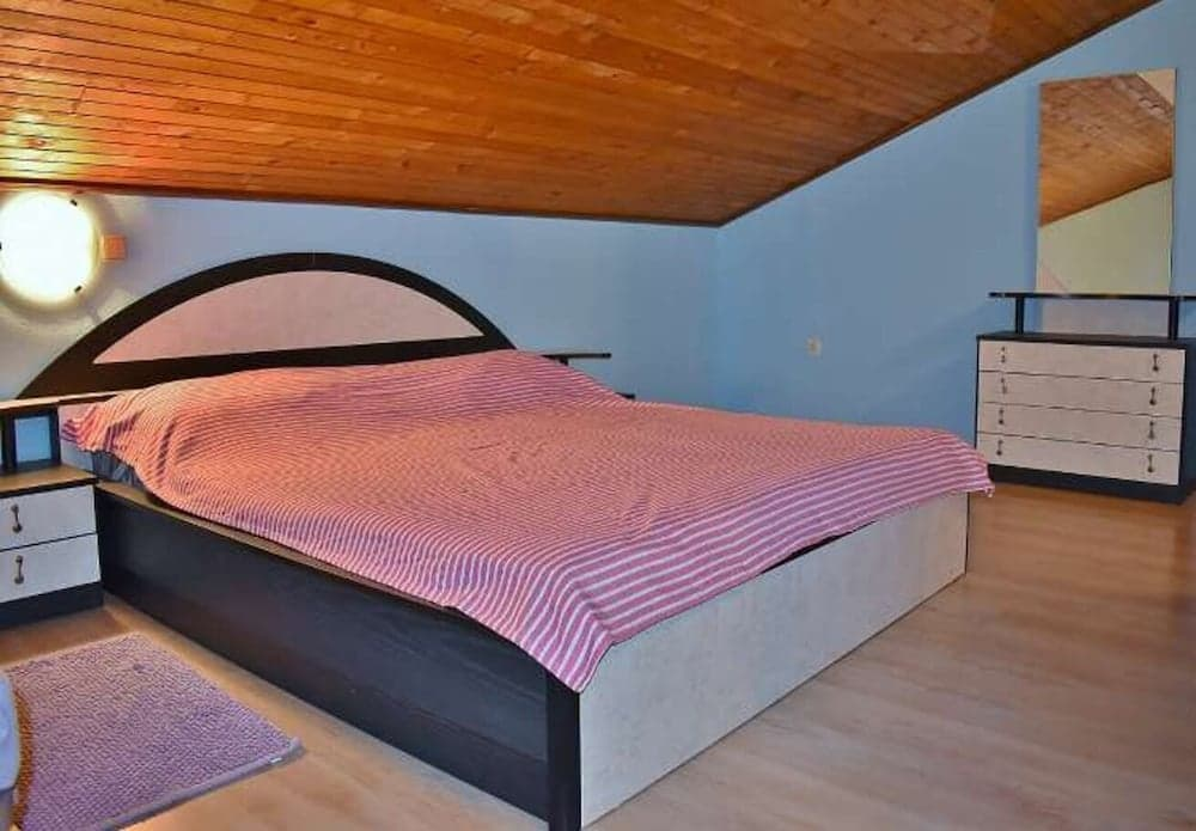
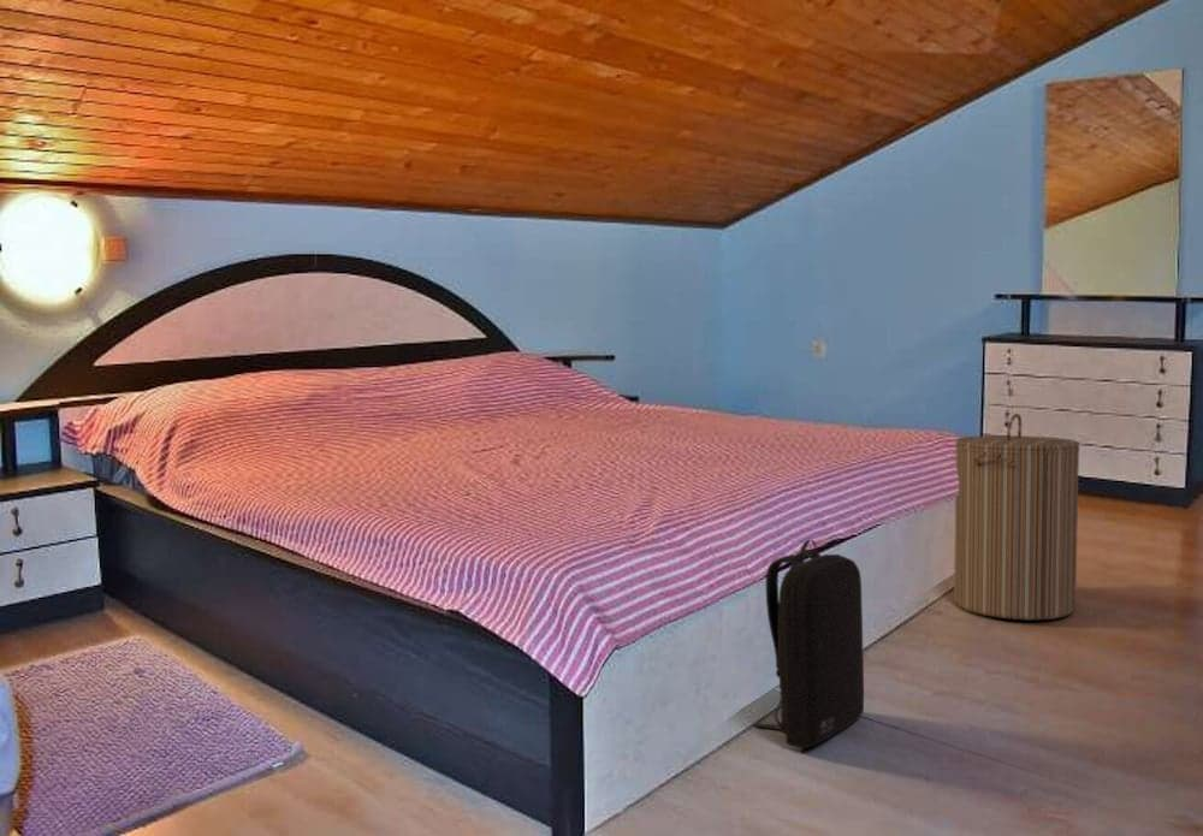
+ backpack (806, 633)
+ laundry hamper (1014, 510)
